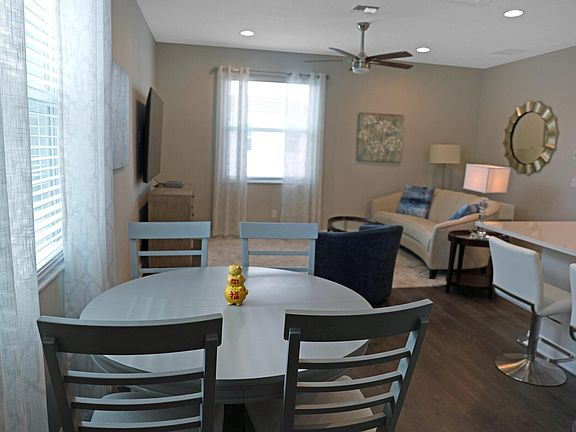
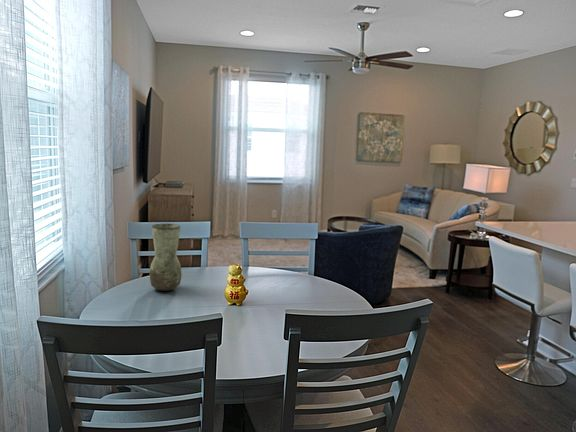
+ vase (165, 257)
